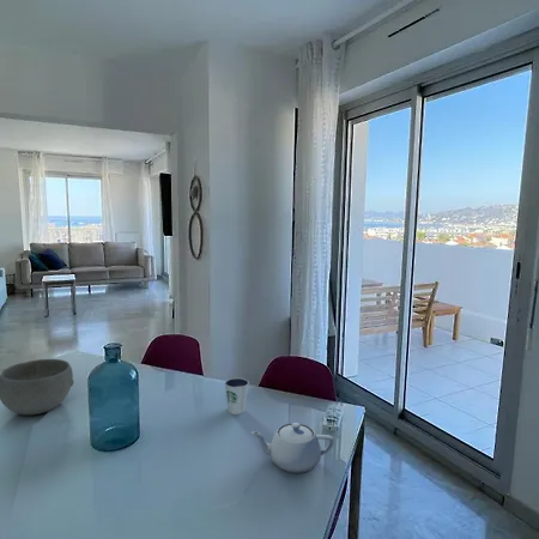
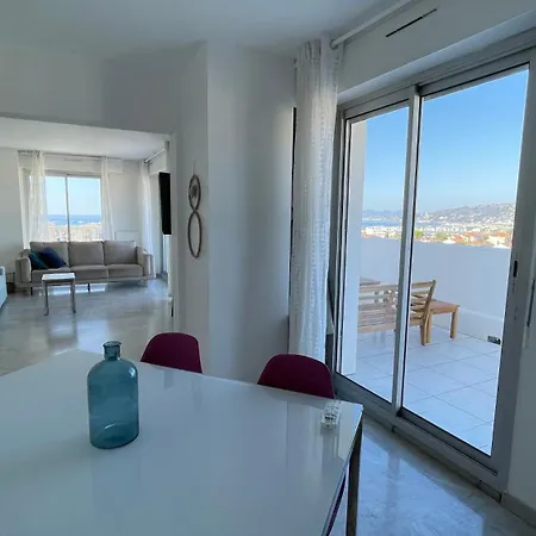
- teapot (292, 443)
- dixie cup (236, 396)
- bowl (37, 388)
